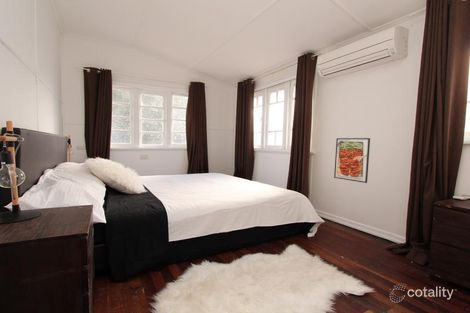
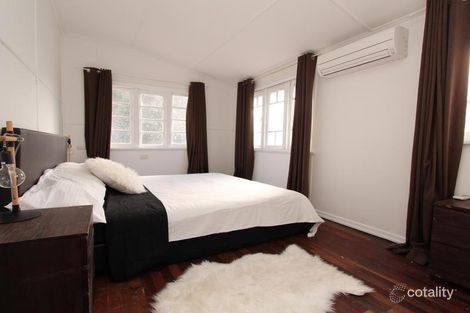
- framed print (350, 159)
